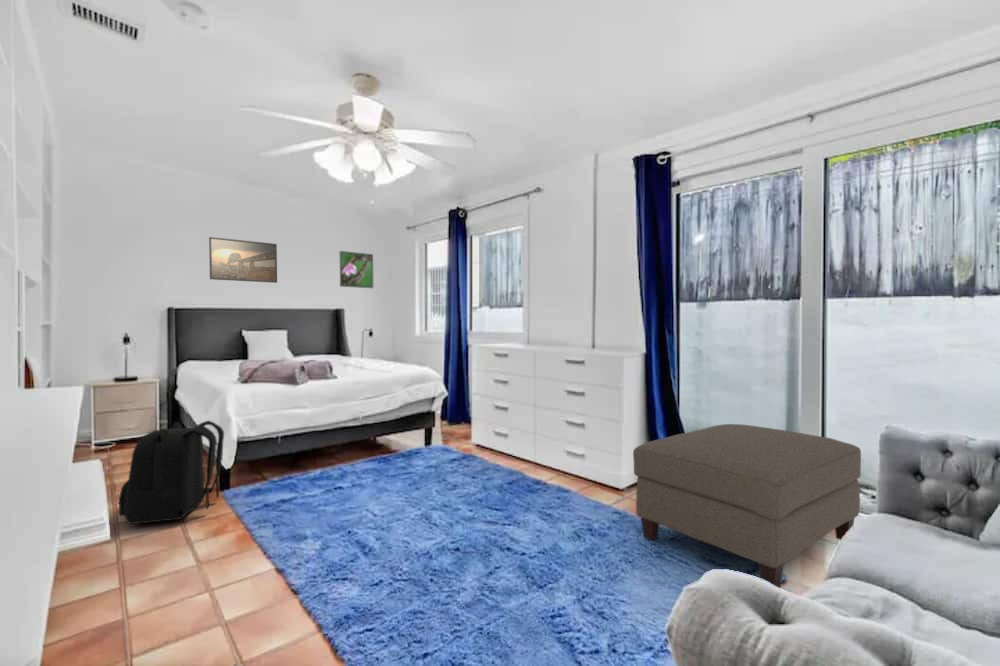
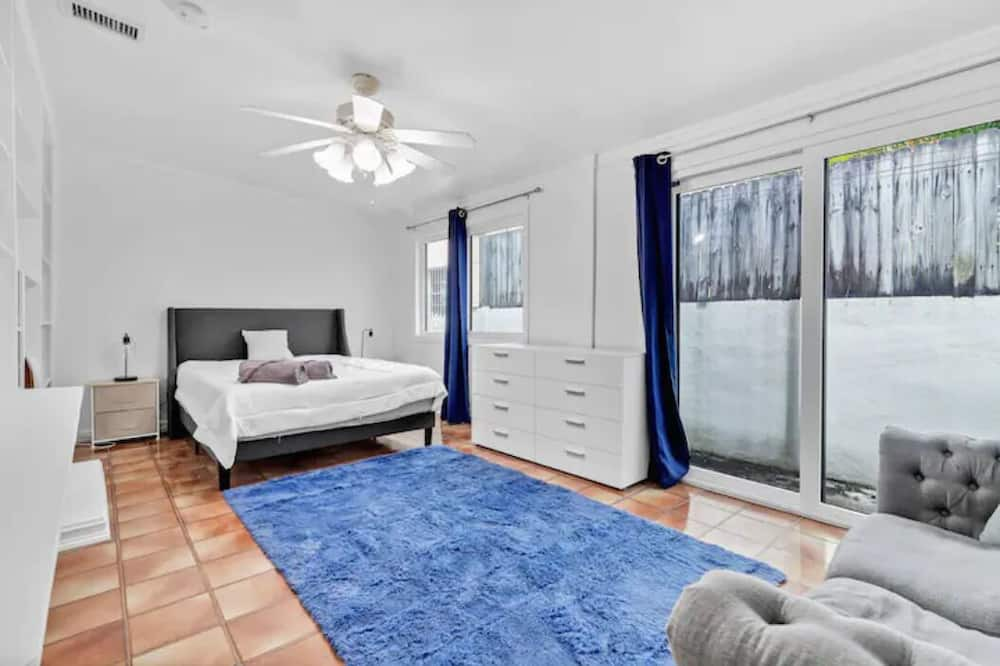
- ottoman (746, 487)
- backpack (176, 468)
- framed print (356, 270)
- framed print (244, 260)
